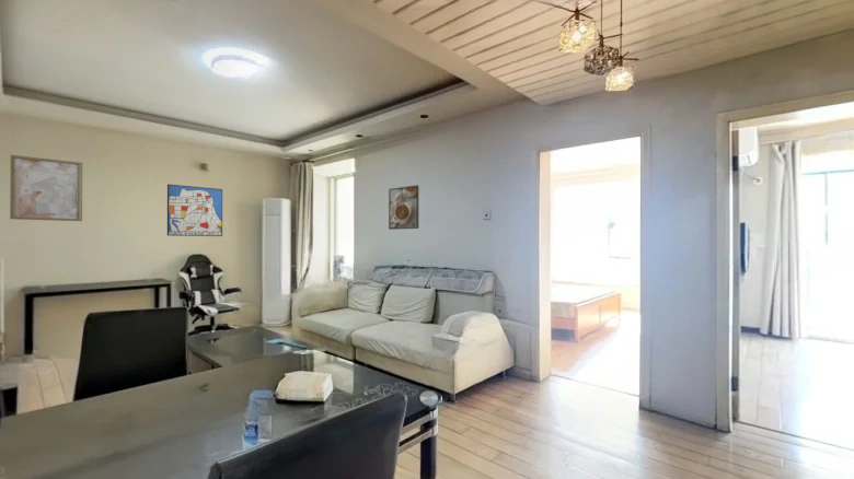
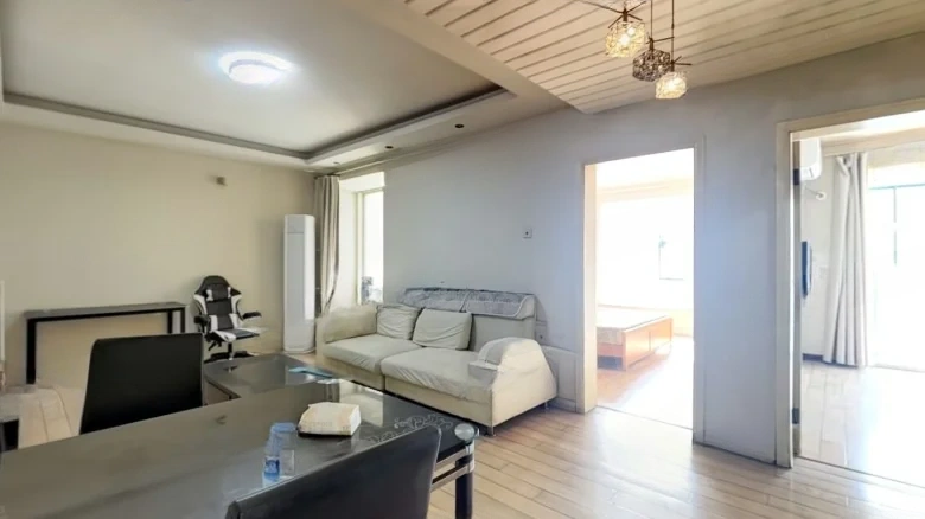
- wall art (196, 211)
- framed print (403, 208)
- wall art (47, 189)
